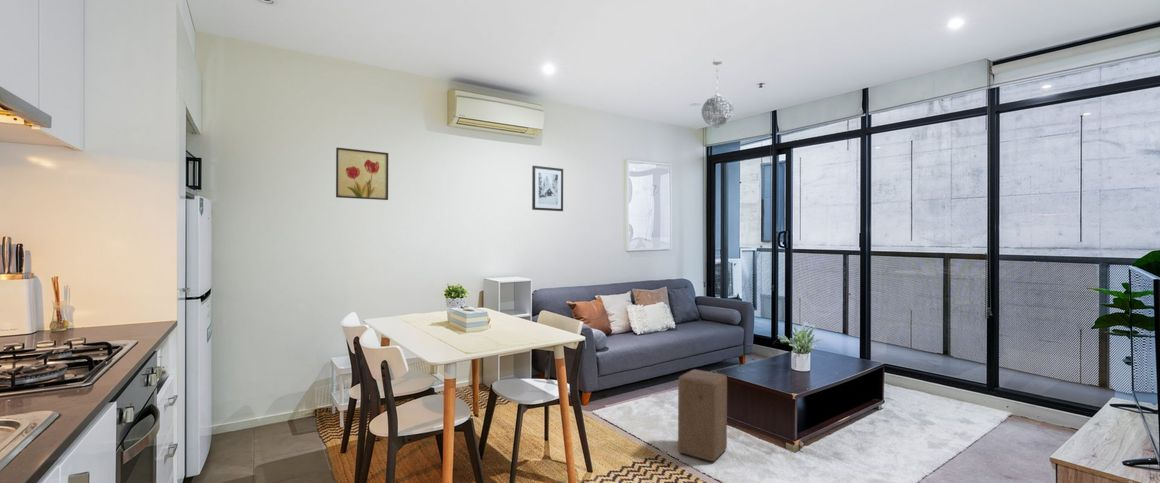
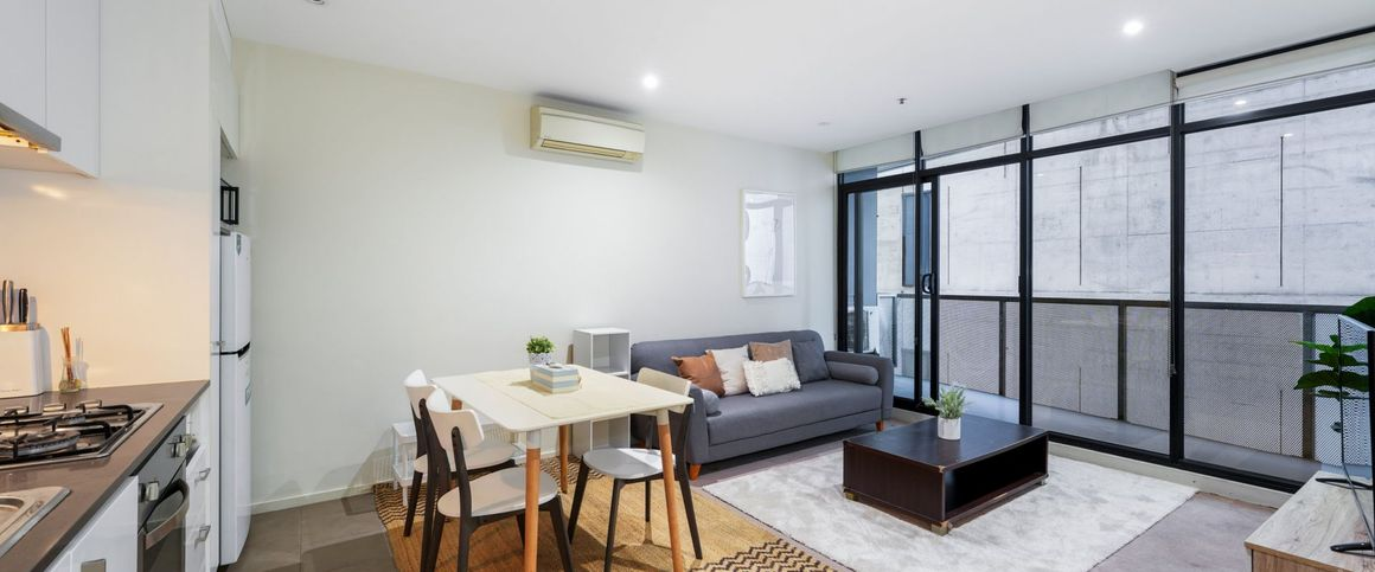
- wall art (362, 174)
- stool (702, 413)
- wall art (548, 188)
- pendant light (717, 95)
